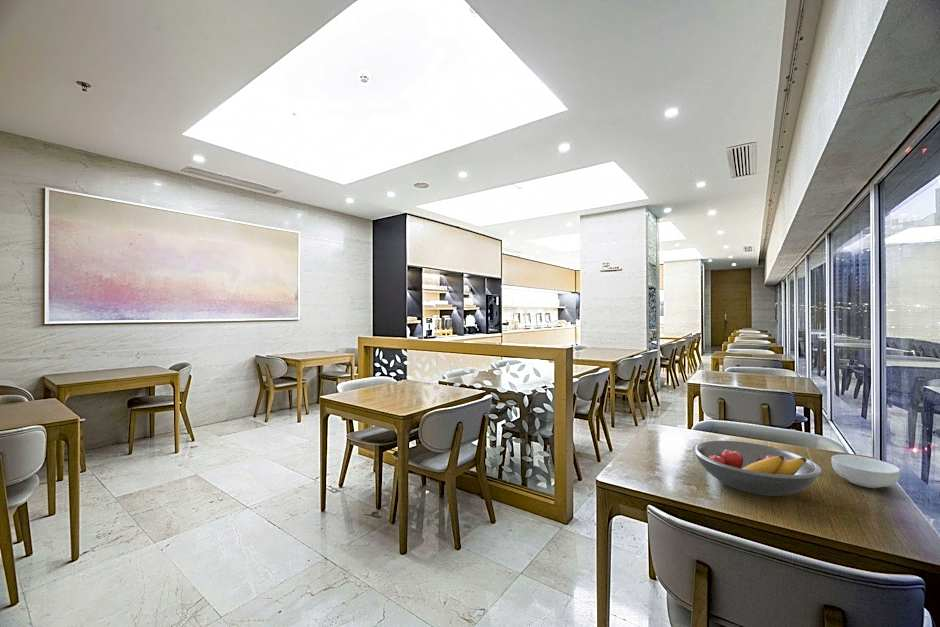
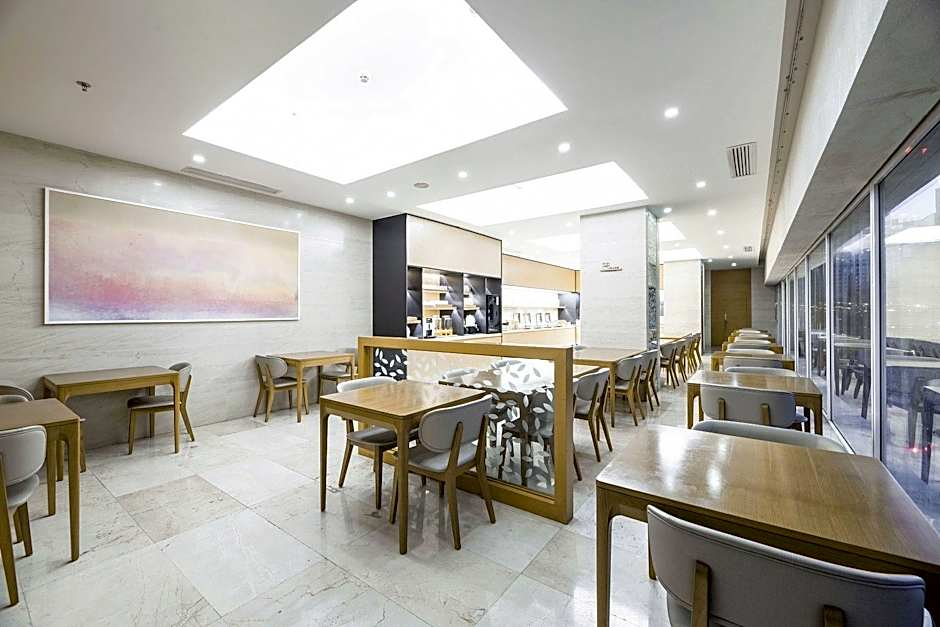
- fruit bowl (752, 467)
- cereal bowl (864, 473)
